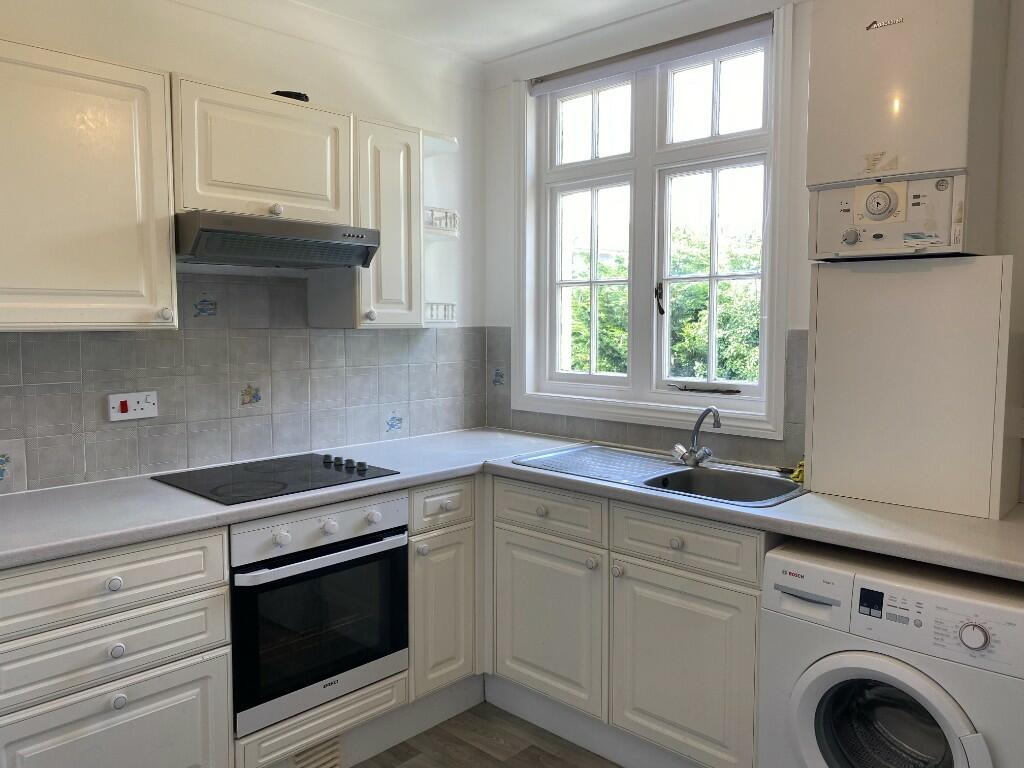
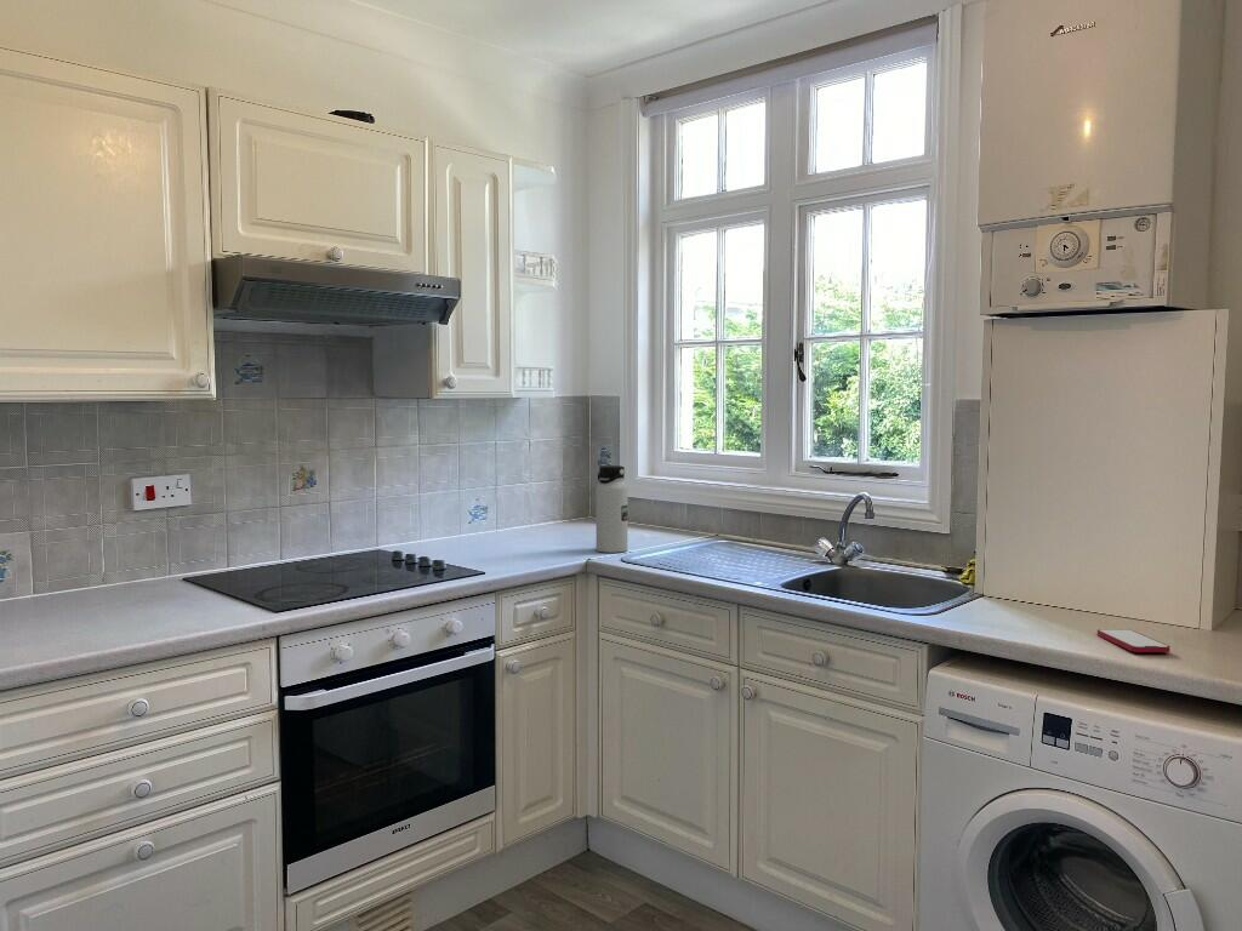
+ smartphone (1132, 640)
+ water bottle (611, 508)
